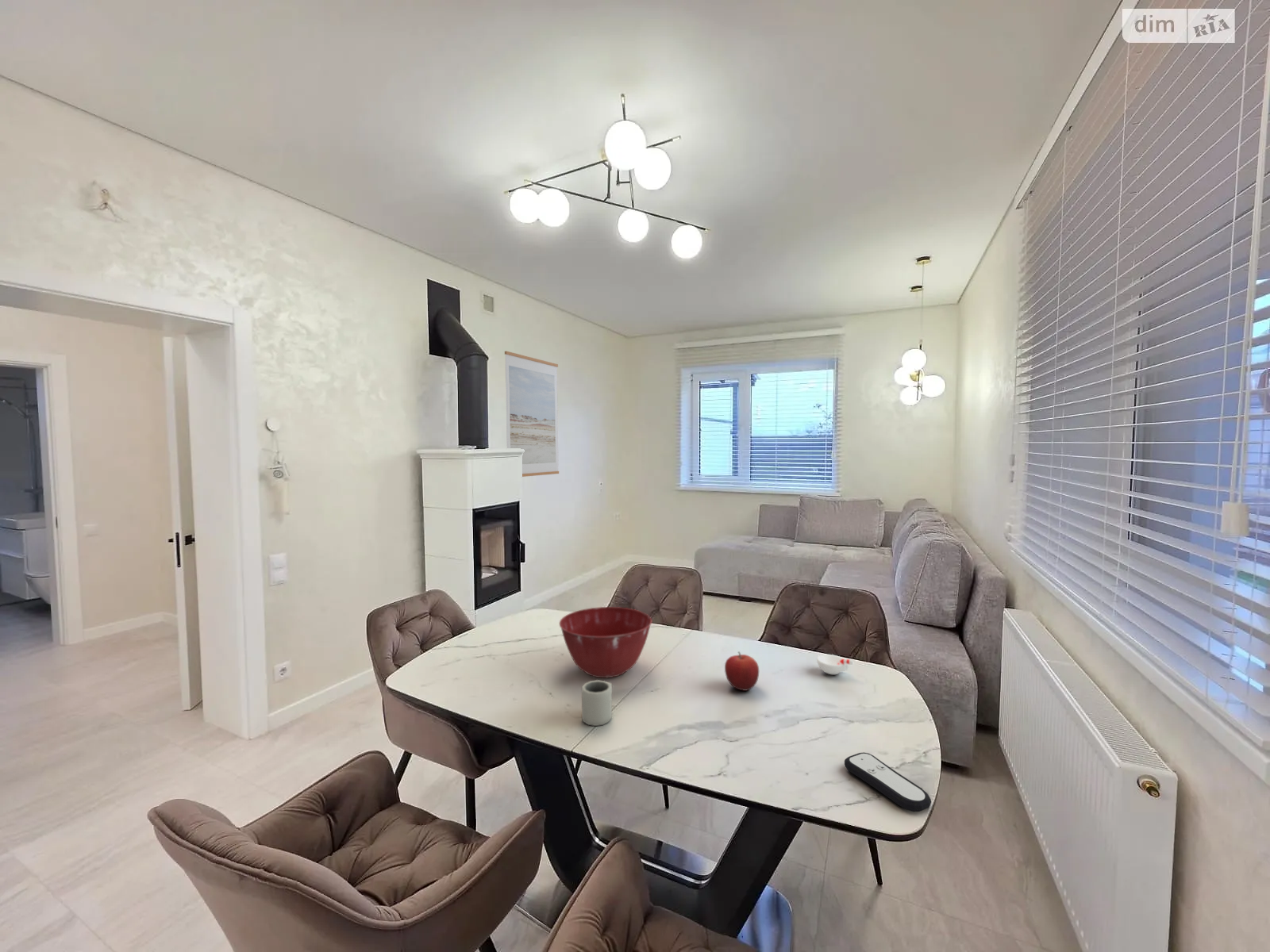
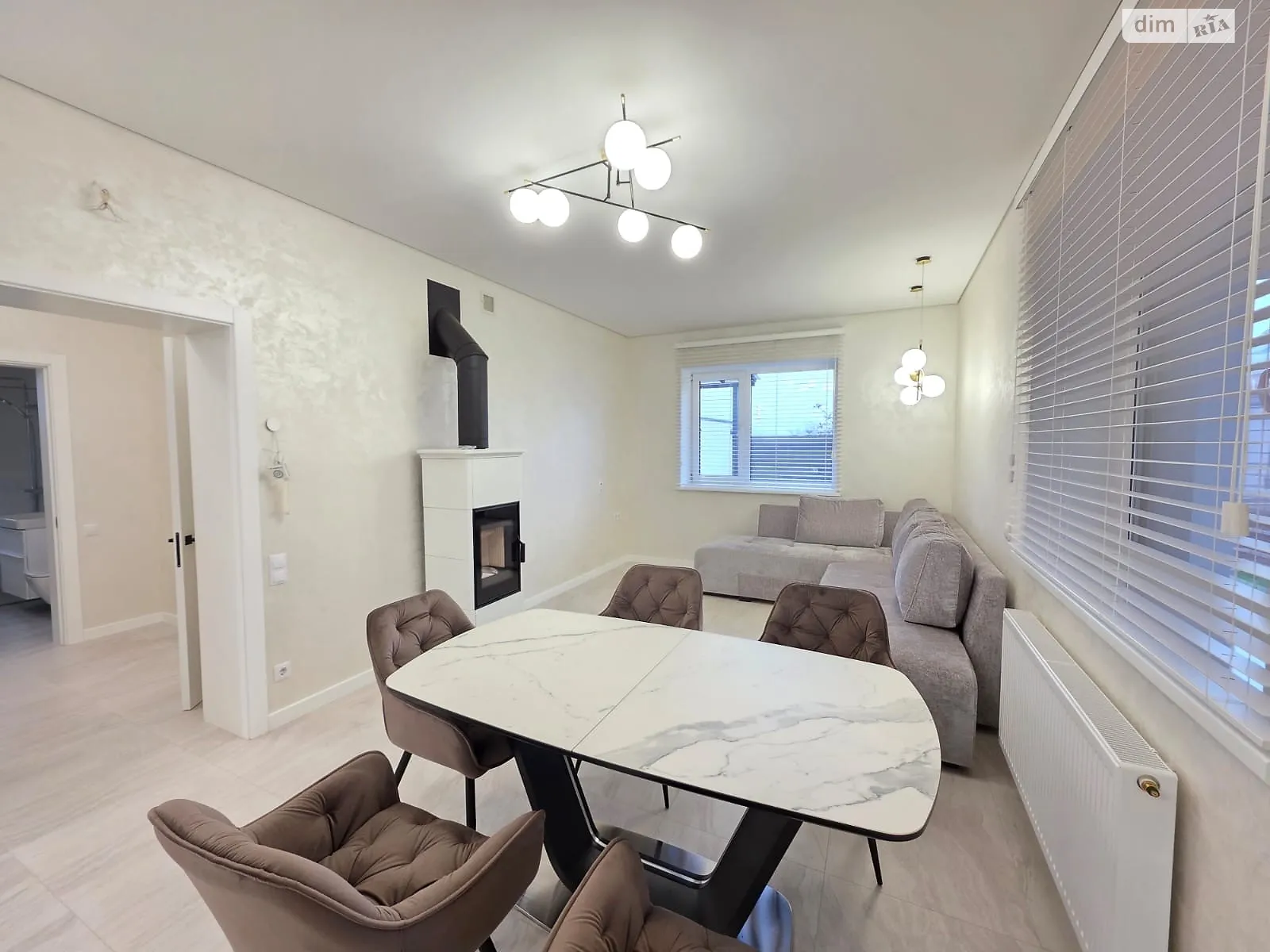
- wall art (533, 417)
- fruit (741, 670)
- cup (599, 700)
- cup (833, 665)
- remote control (886, 780)
- mixing bowl (606, 643)
